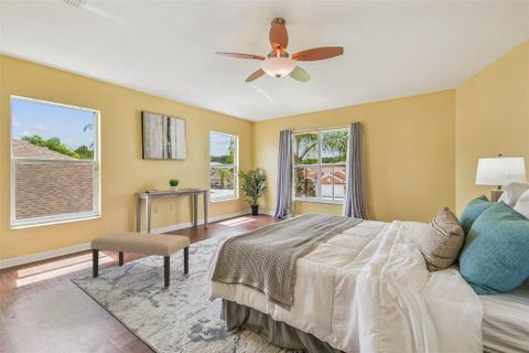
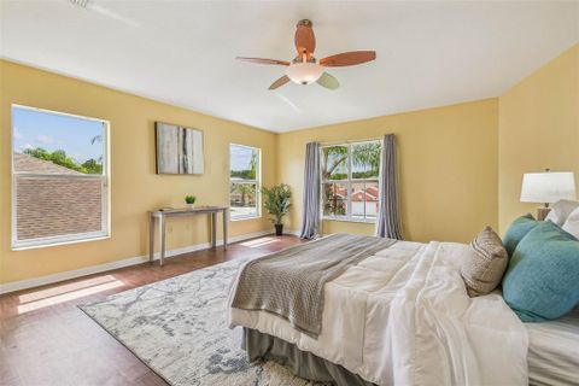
- bench (141, 253)
